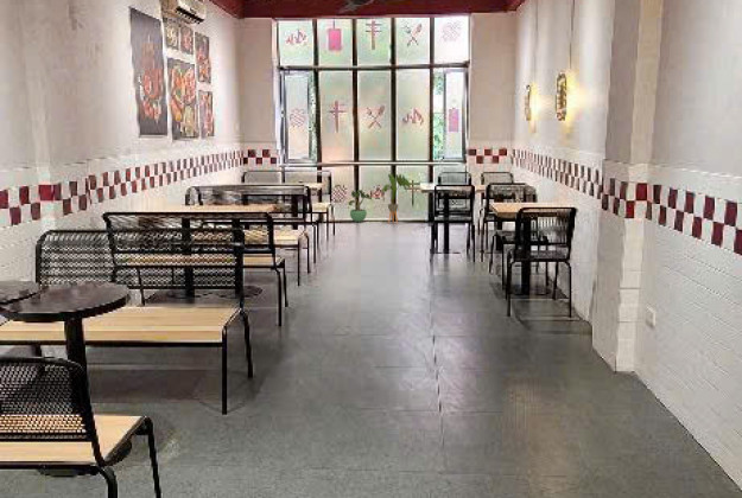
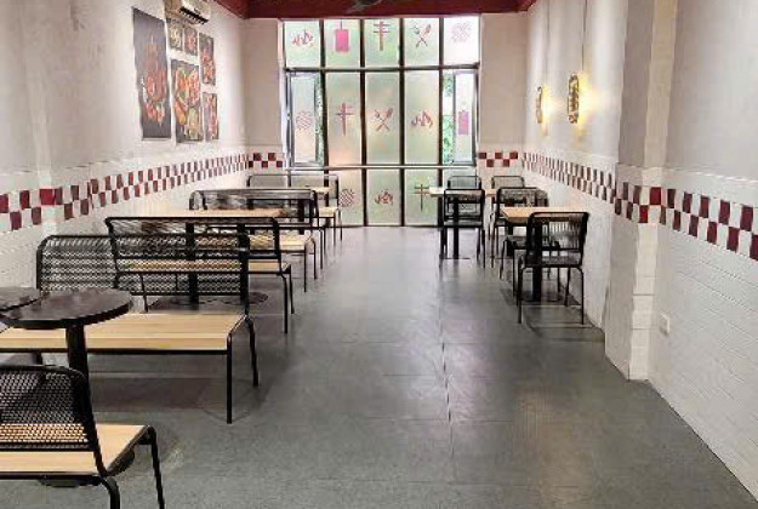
- house plant (394, 196)
- potted plant (359, 205)
